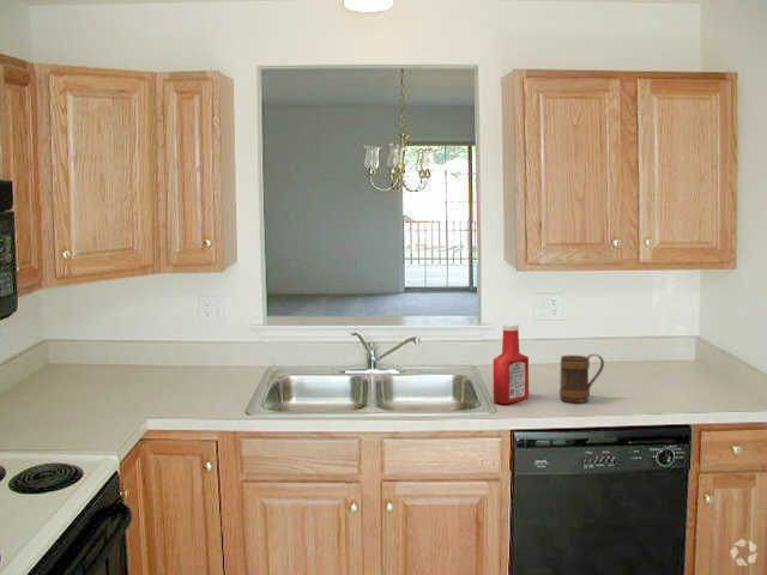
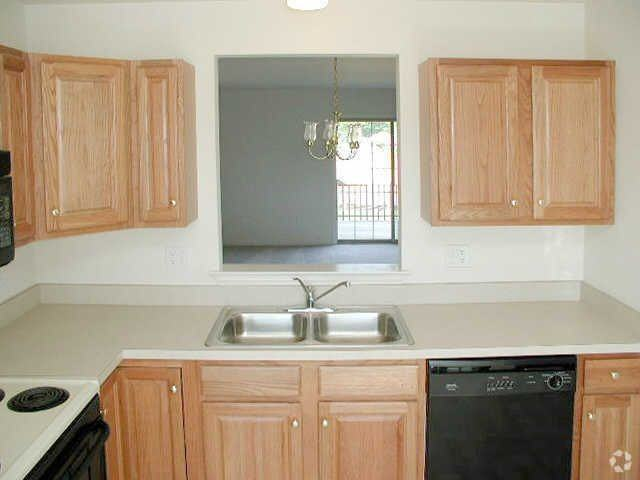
- mug (581, 376)
- soap bottle (511, 362)
